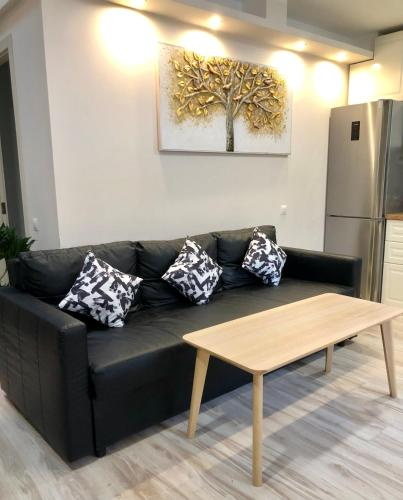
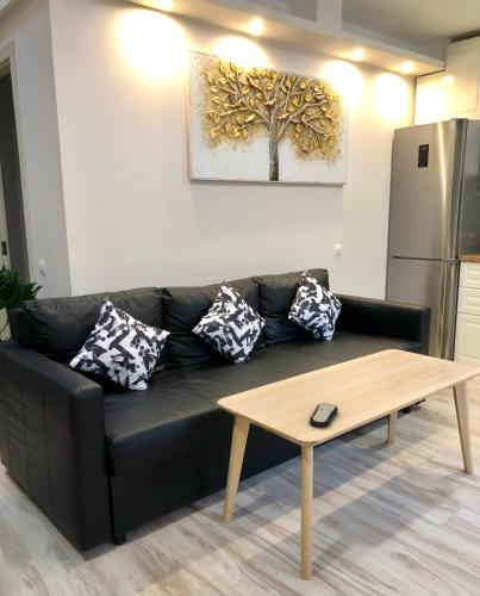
+ remote control (323, 414)
